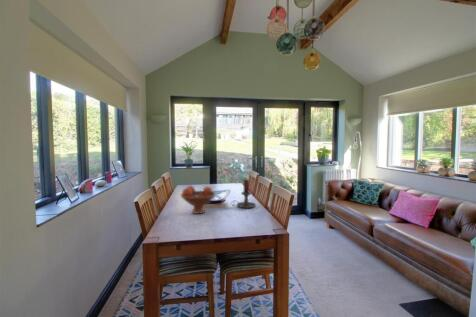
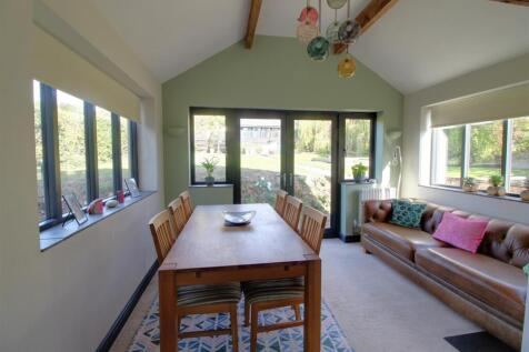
- candle holder (243, 193)
- fruit bowl (198, 199)
